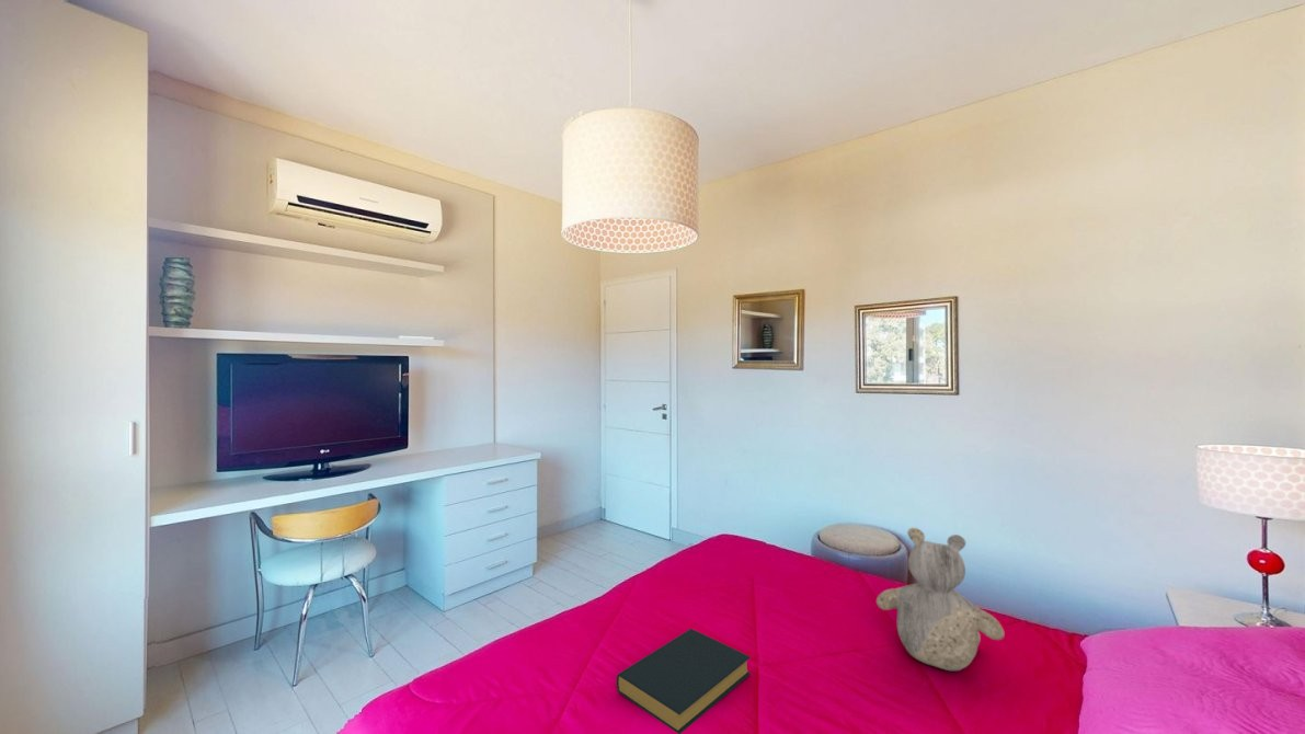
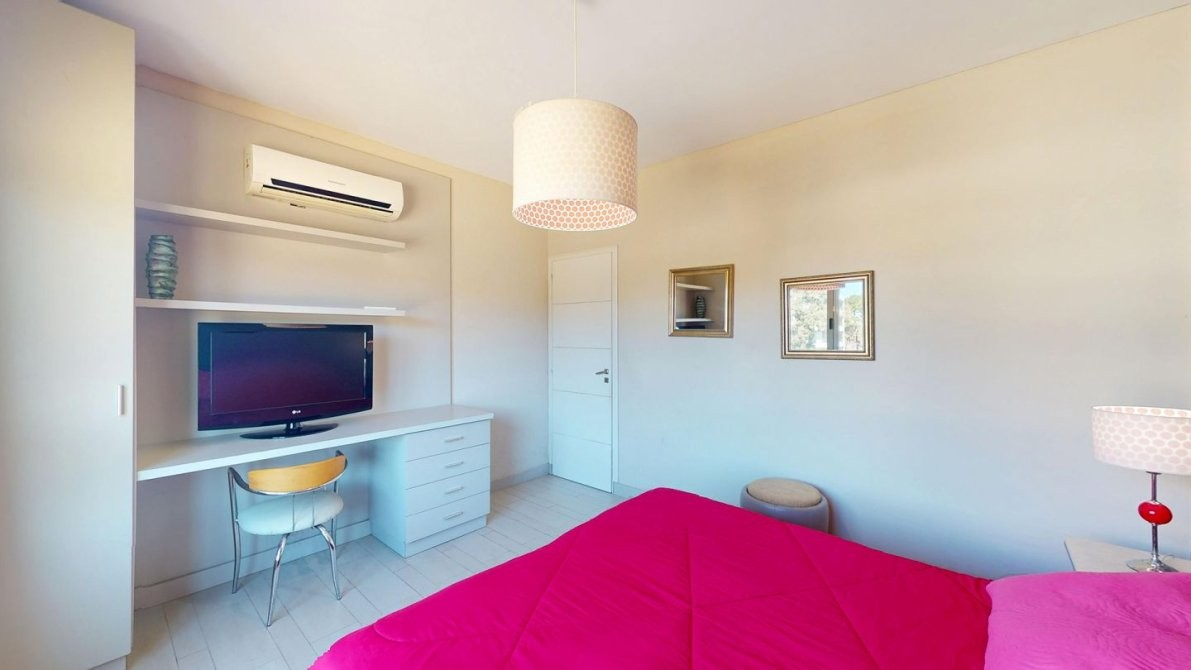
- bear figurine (938, 589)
- hardback book (685, 673)
